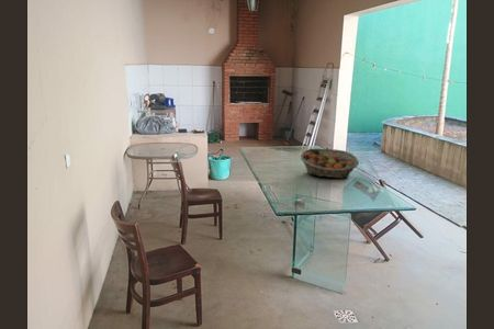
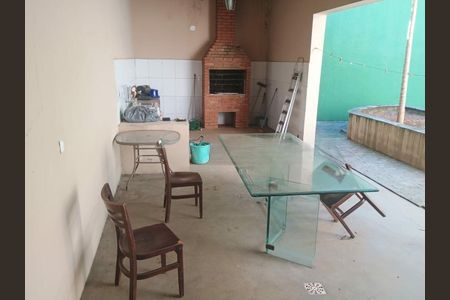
- fruit basket (328, 162)
